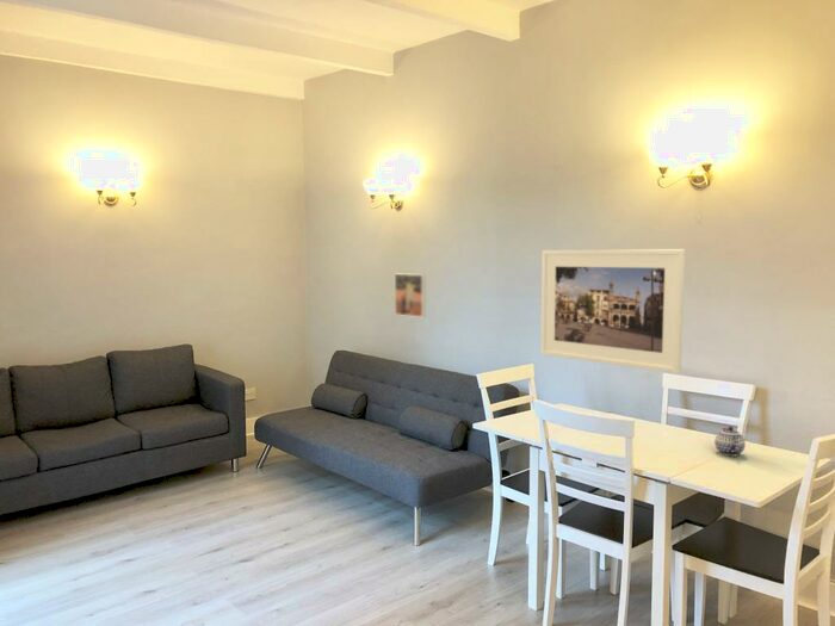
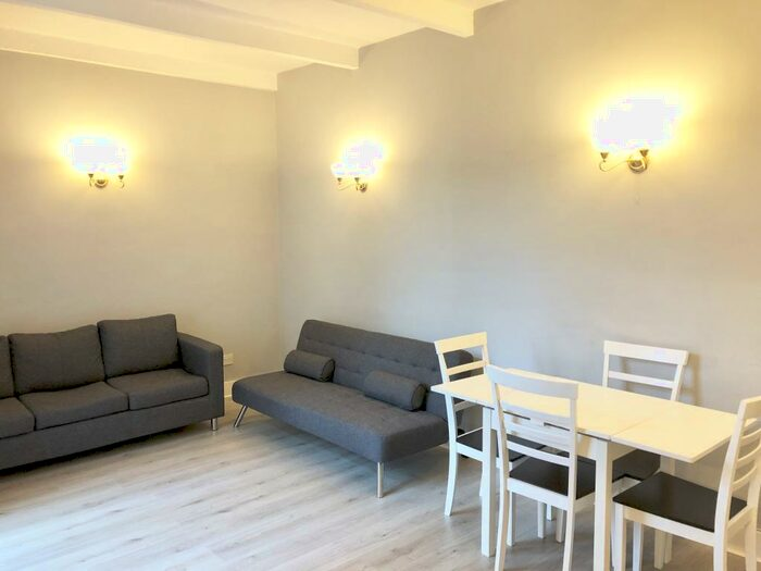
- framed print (409, 295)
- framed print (606, 306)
- teapot (729, 440)
